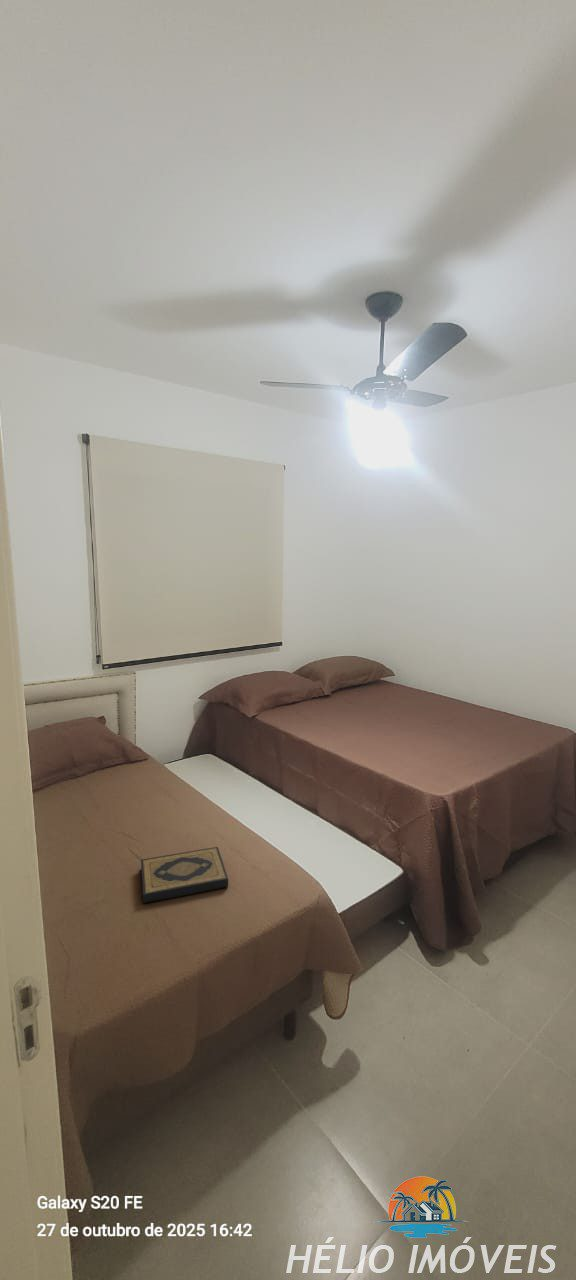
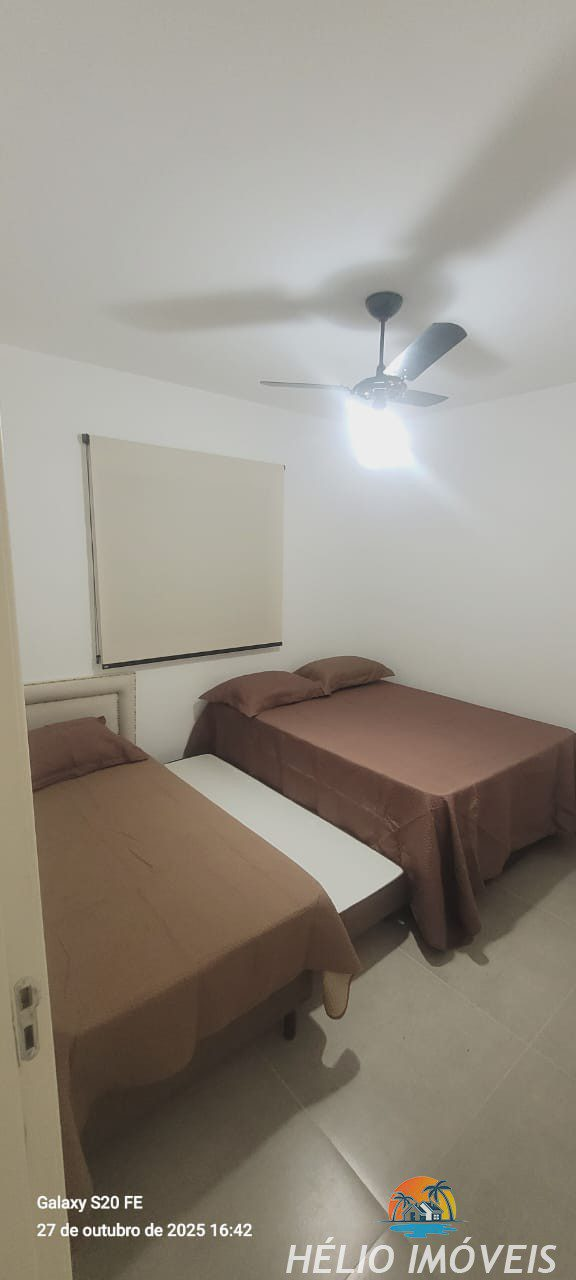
- hardback book (183, 873)
